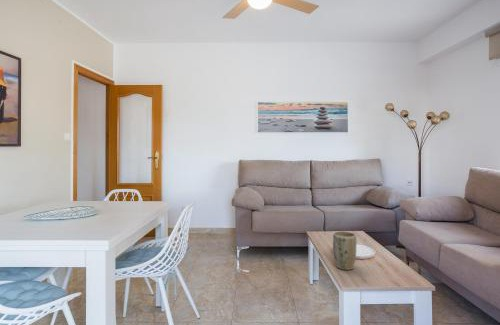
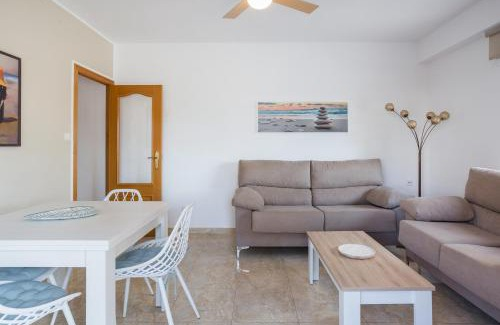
- plant pot (344, 250)
